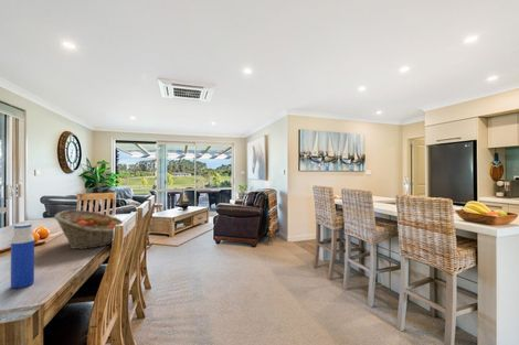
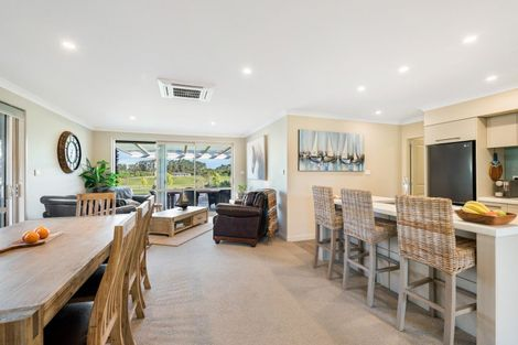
- fruit basket (93, 226)
- water bottle (22, 255)
